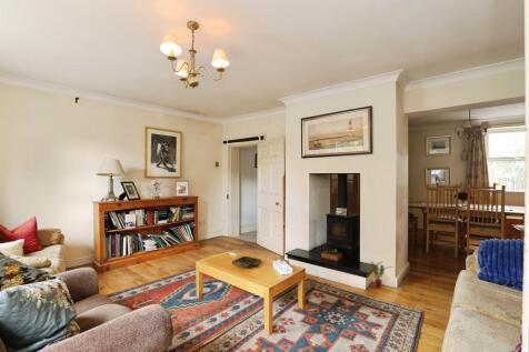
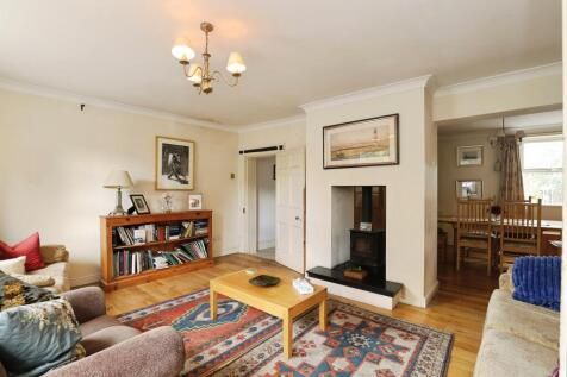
- potted plant (378, 275)
